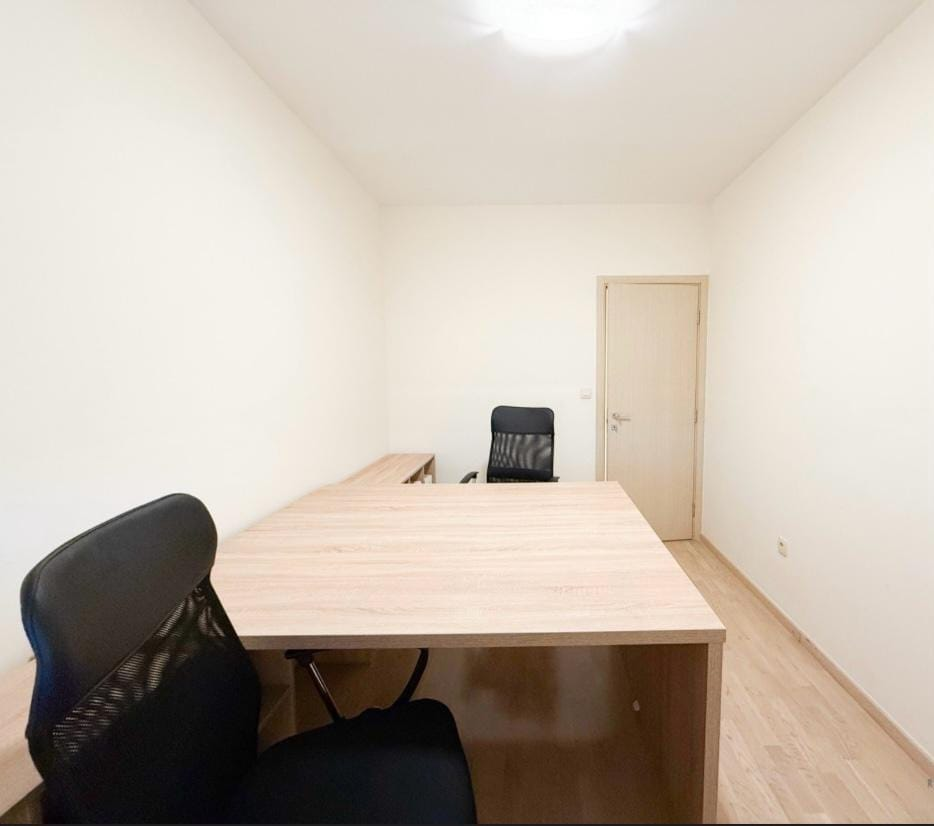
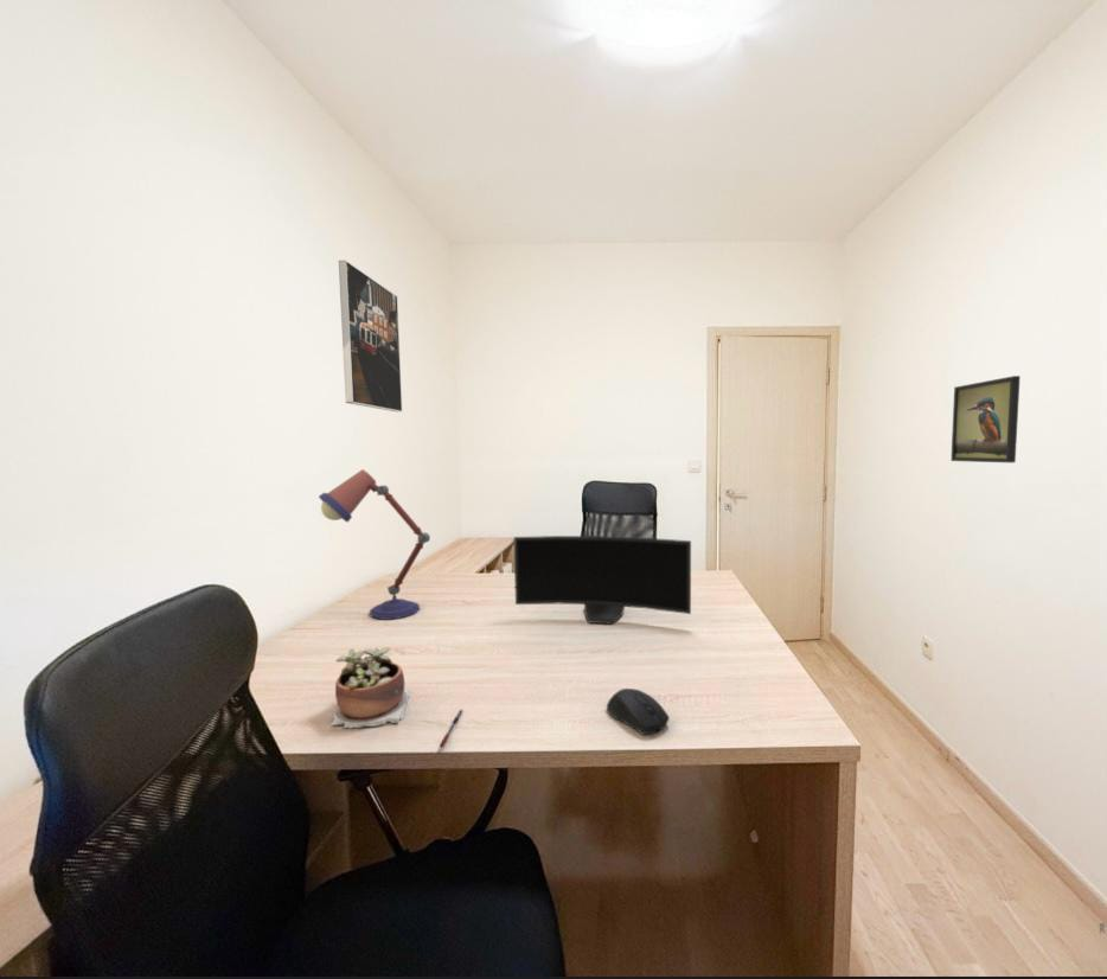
+ desk lamp (403, 519)
+ pen (452, 725)
+ monitor (602, 576)
+ succulent plant (370, 679)
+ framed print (373, 344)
+ computer mouse (636, 705)
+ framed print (981, 422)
